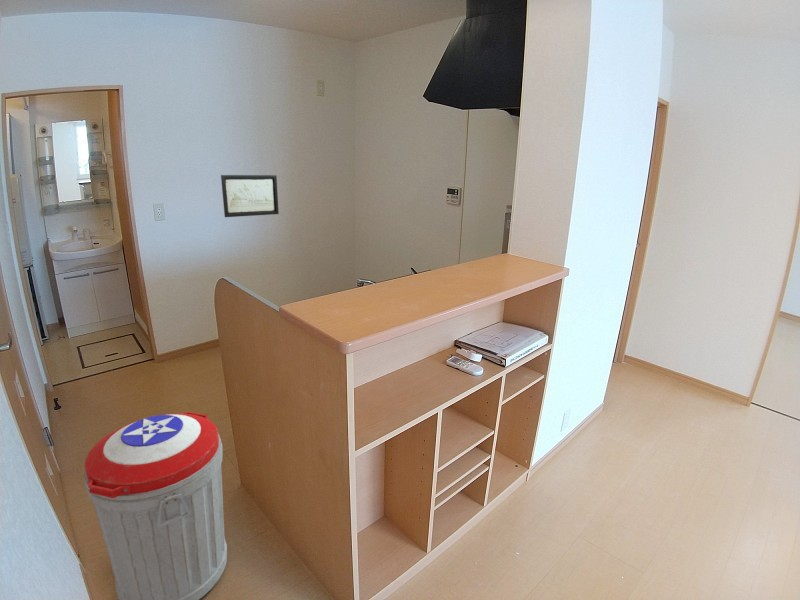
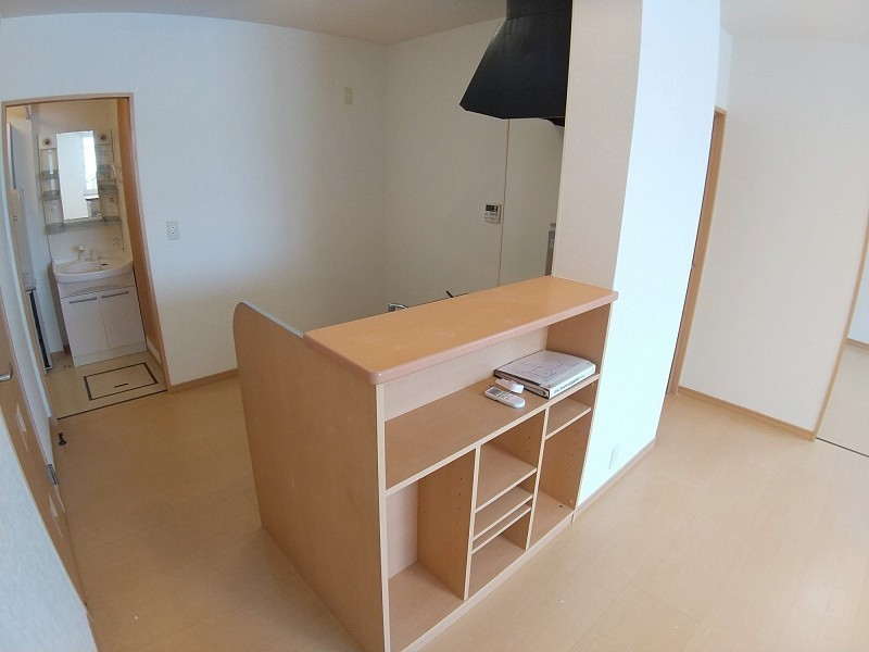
- trash can (164, 503)
- wall art (251, 195)
